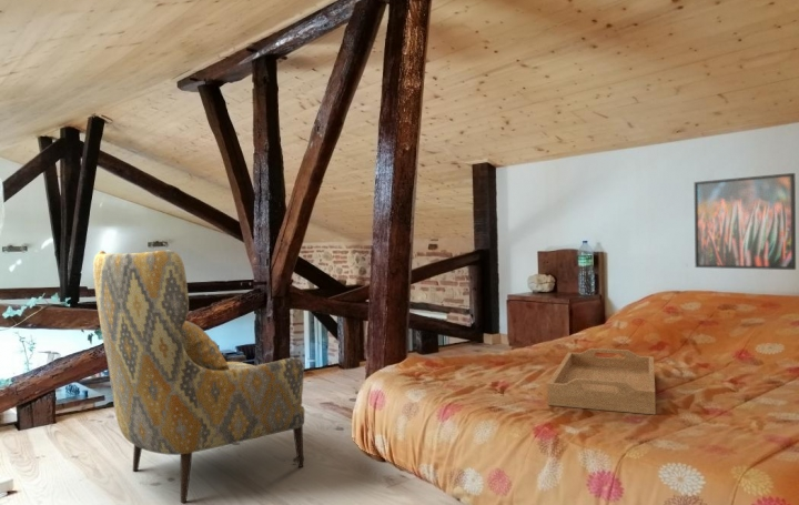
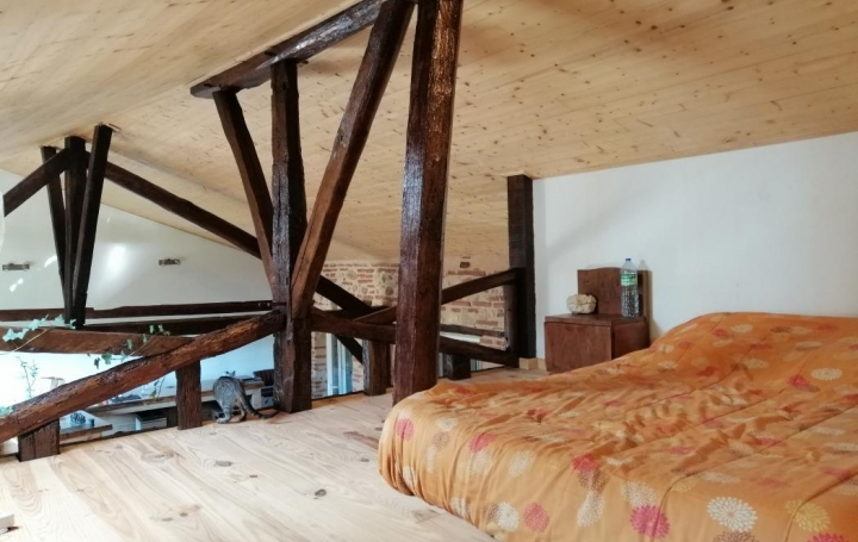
- armchair (193, 360)
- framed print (741, 223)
- serving tray (605, 375)
